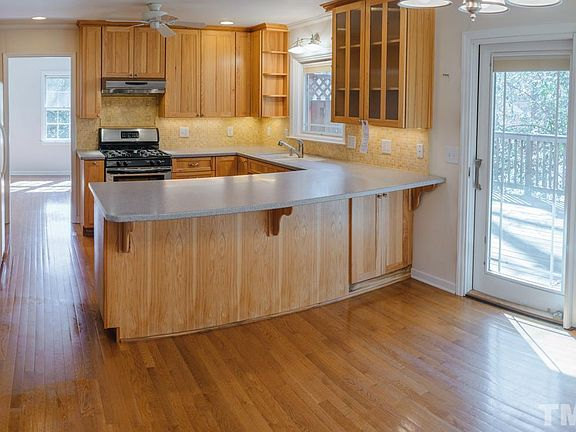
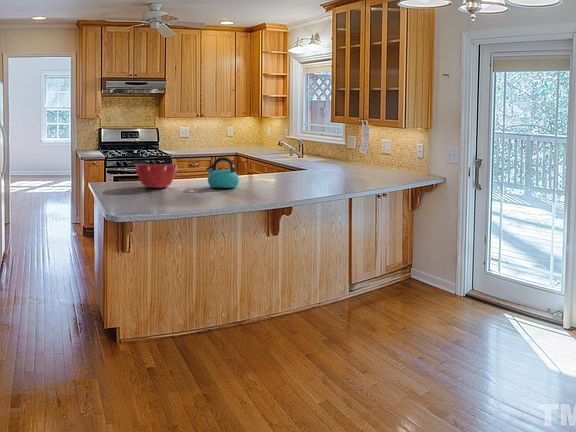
+ mixing bowl (156, 175)
+ kettle (221, 172)
